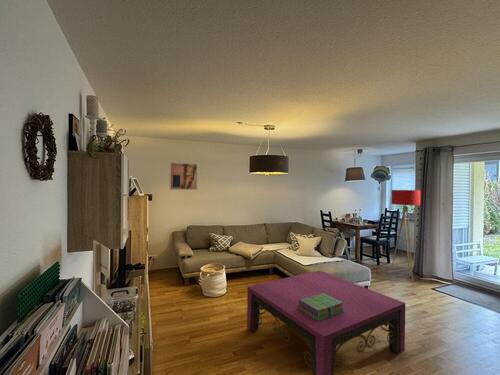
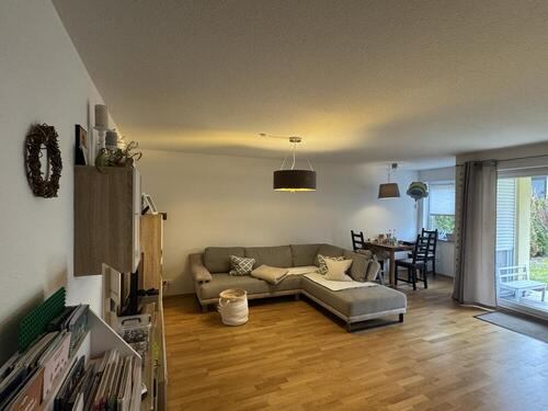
- coffee table (322, 320)
- floor lamp (404, 234)
- stack of books (320, 305)
- wall art (183, 176)
